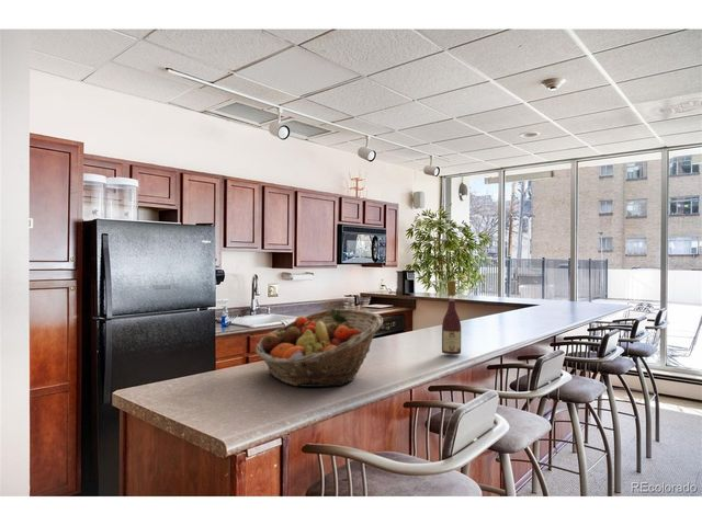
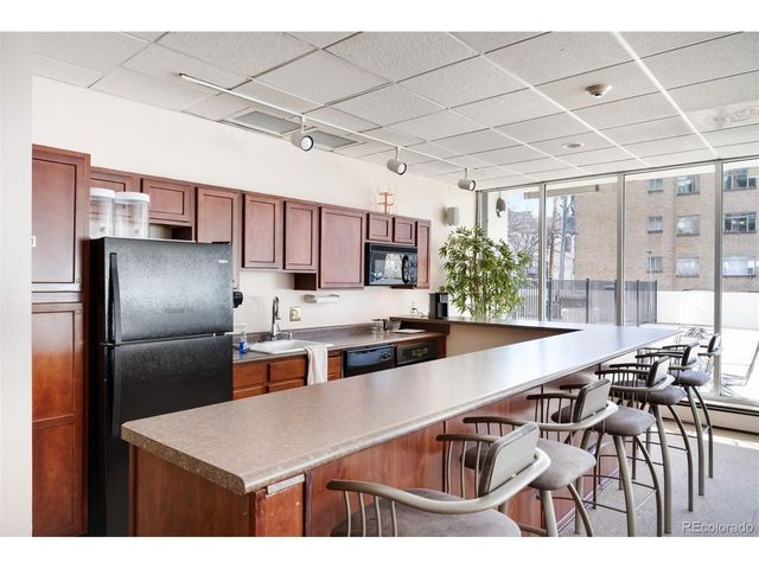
- fruit basket (318, 343)
- wine bottle (451, 318)
